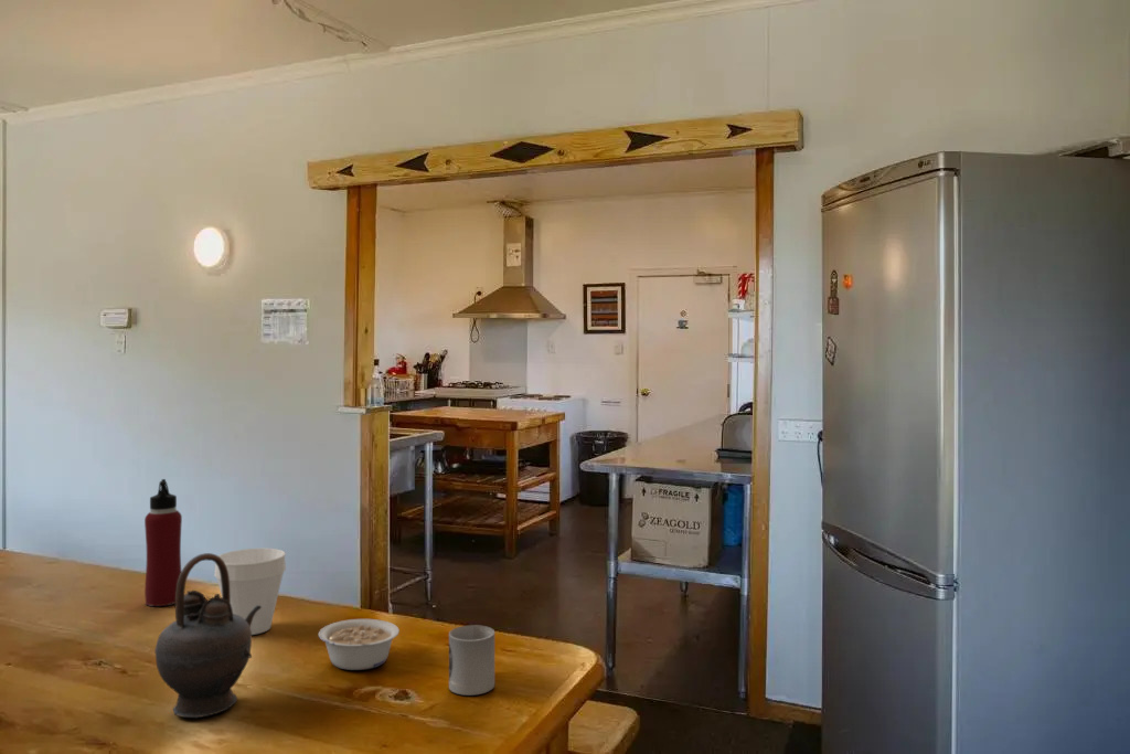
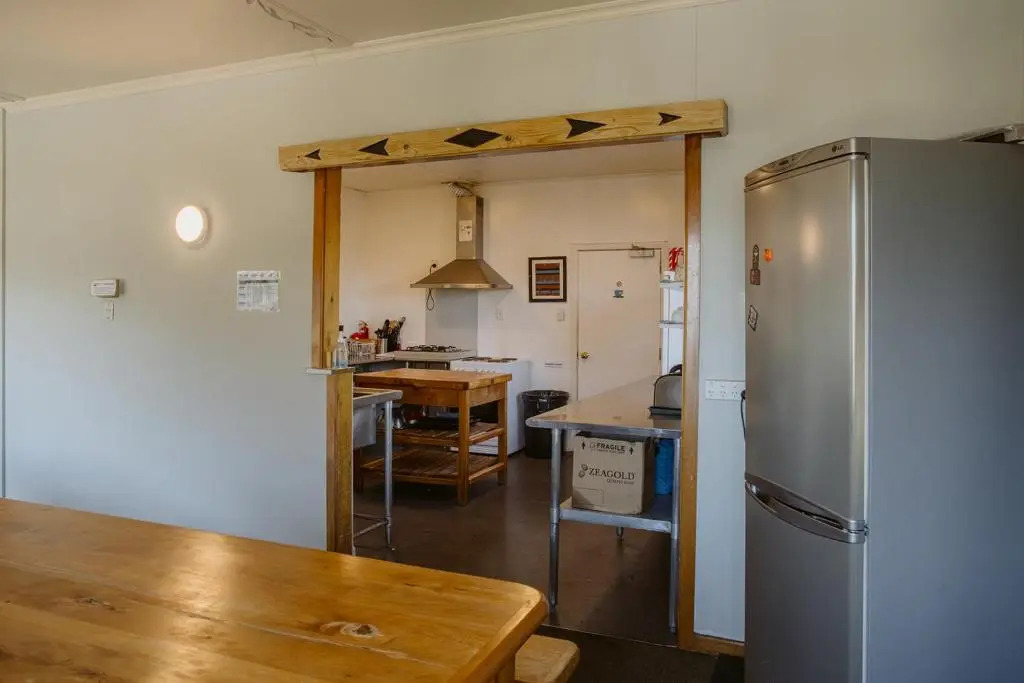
- teapot (214, 628)
- cup (473, 655)
- cup (250, 592)
- legume (361, 644)
- water bottle (163, 540)
